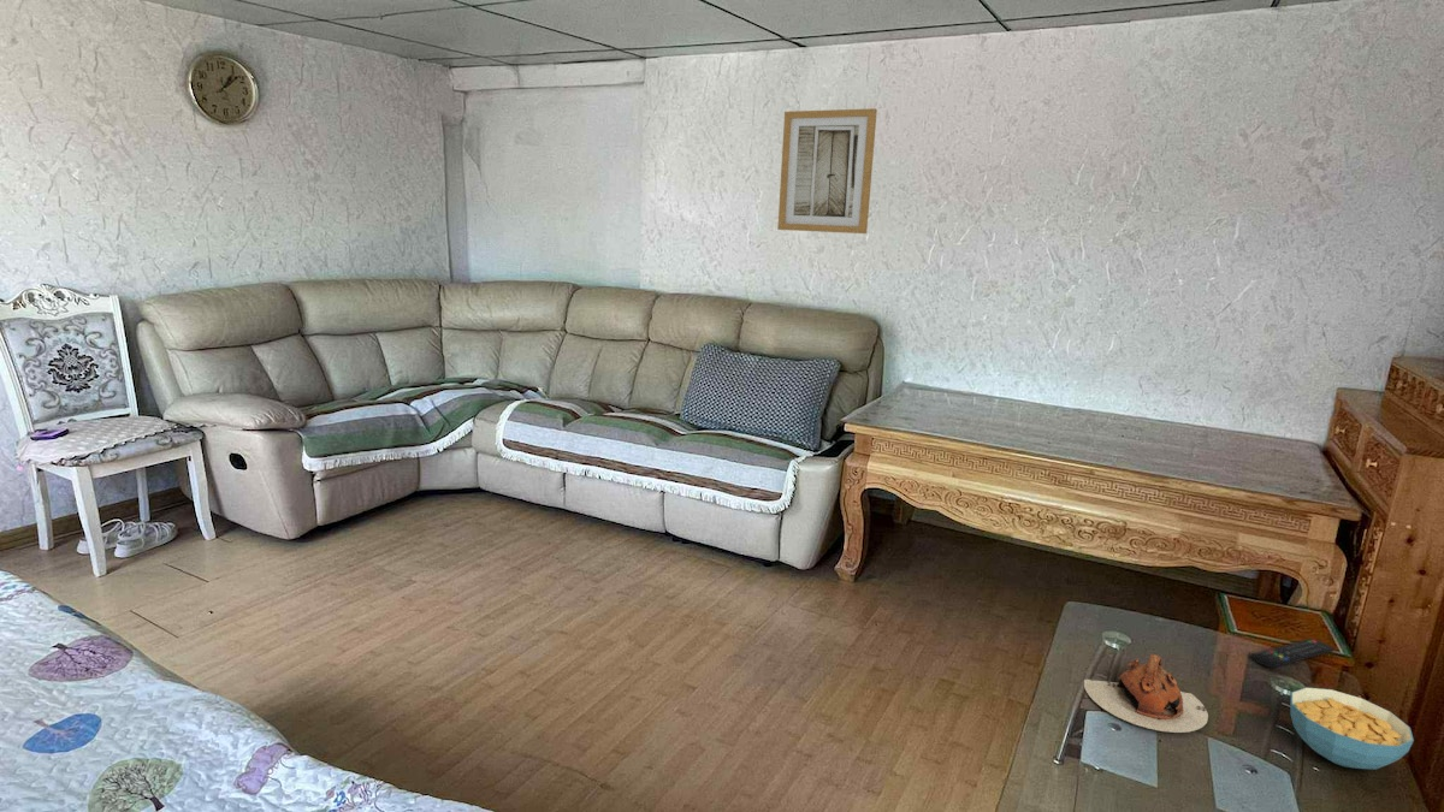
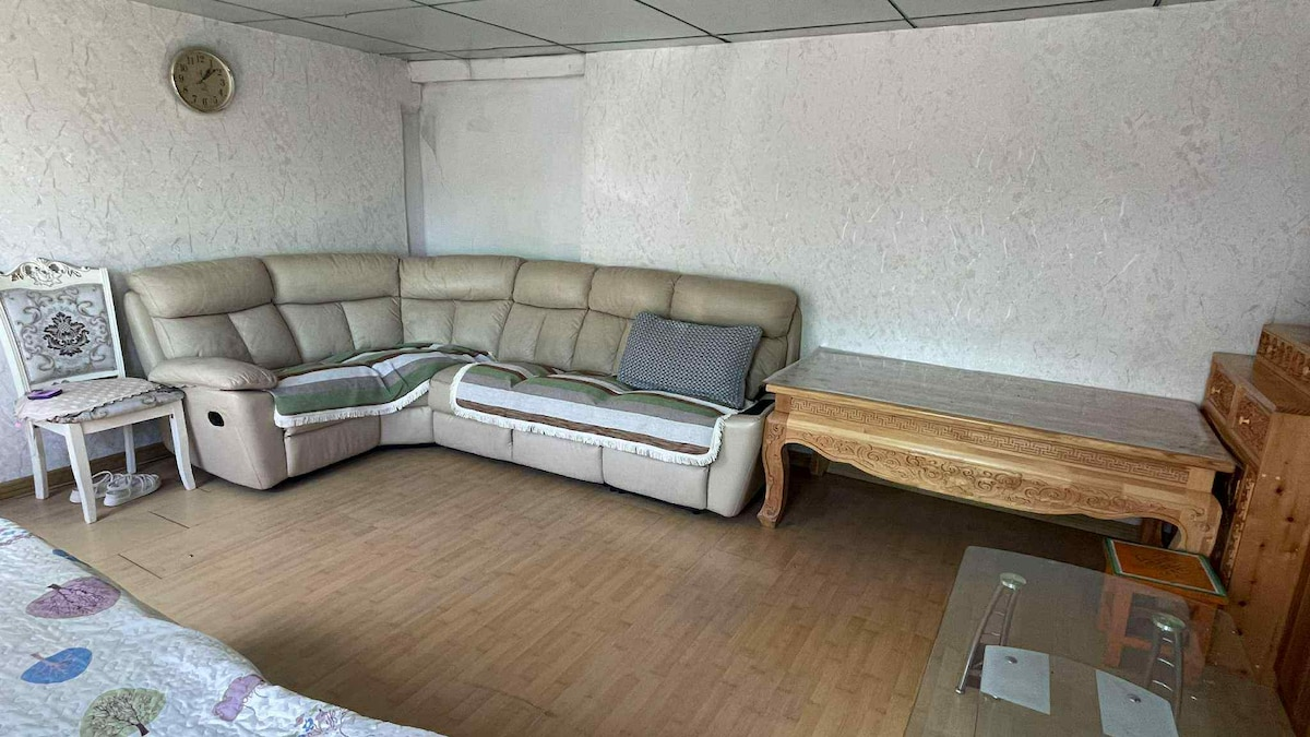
- remote control (1294, 653)
- wall art (824, 171)
- teapot (1148, 675)
- cereal bowl (1344, 736)
